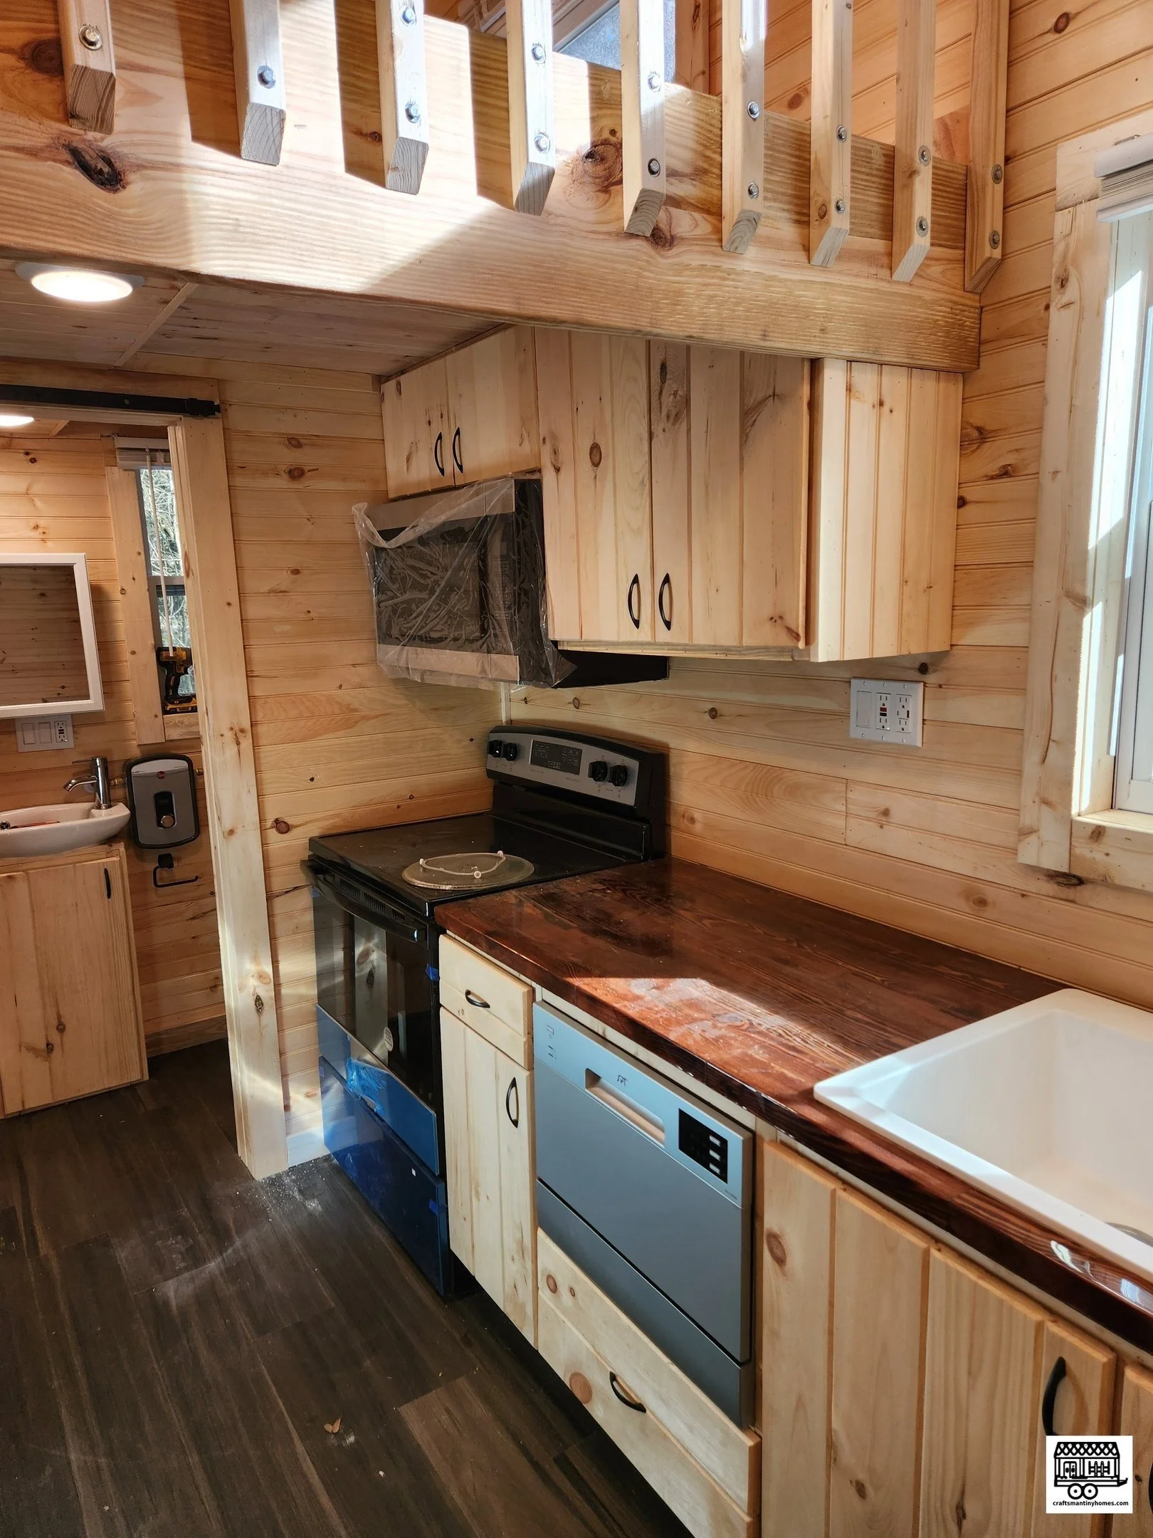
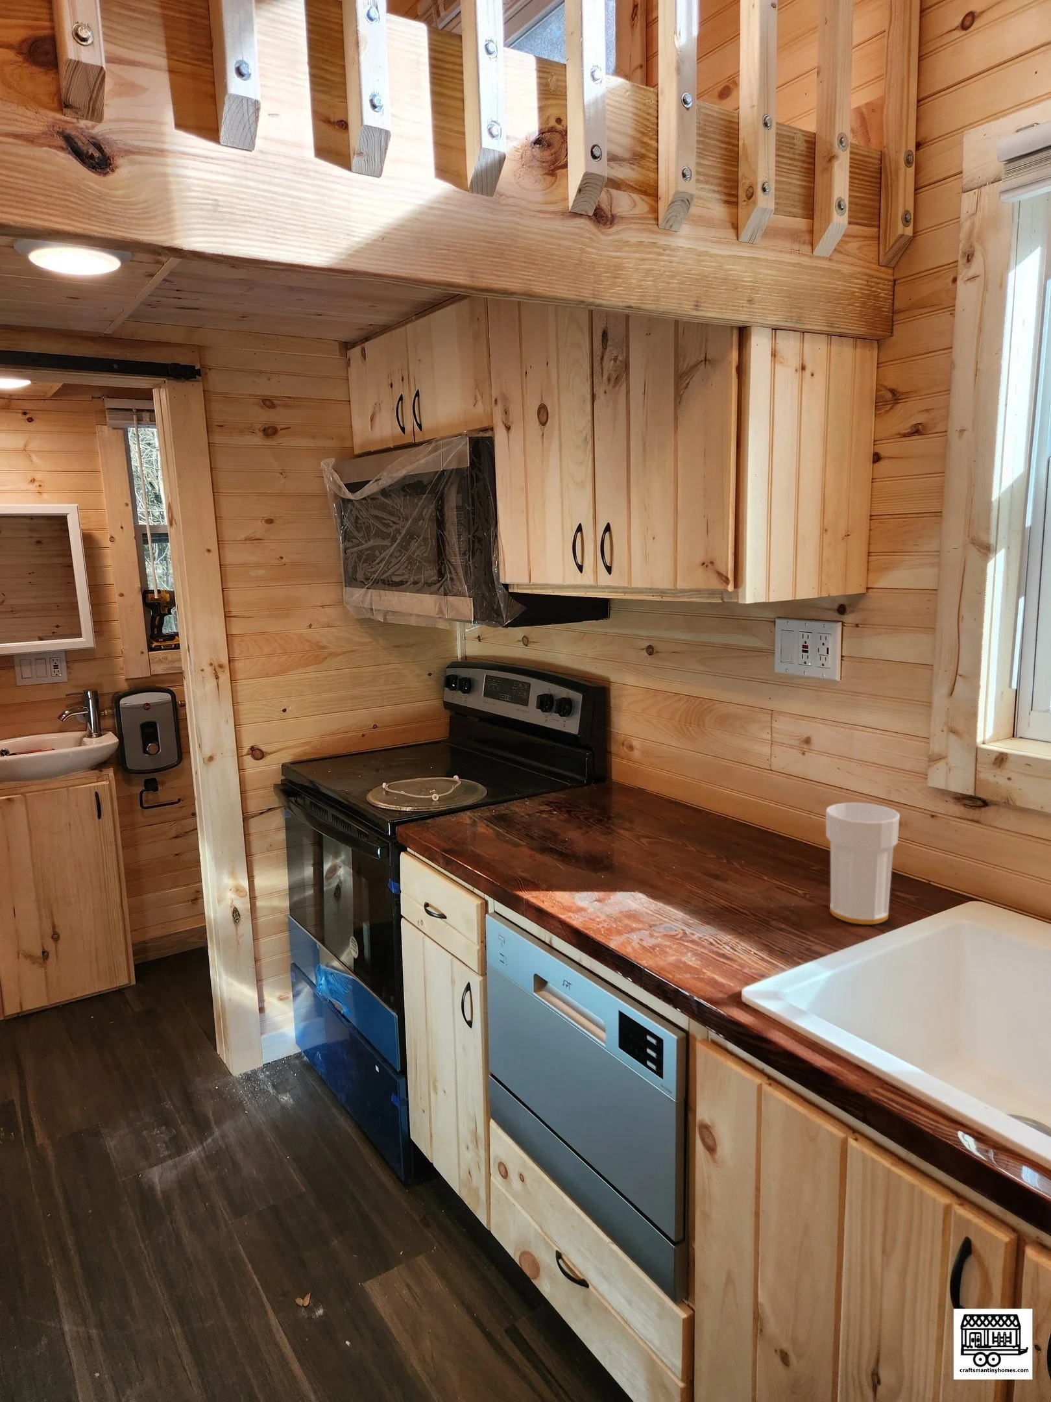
+ cup (860, 862)
